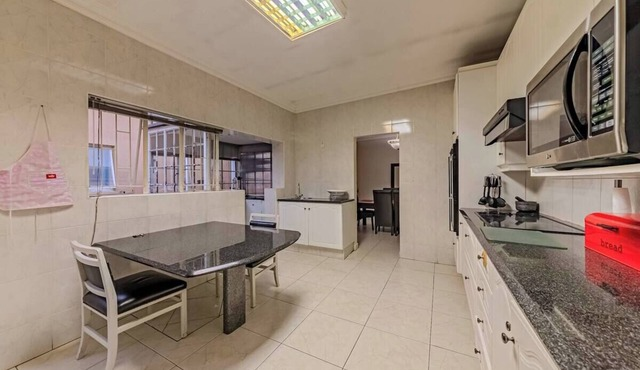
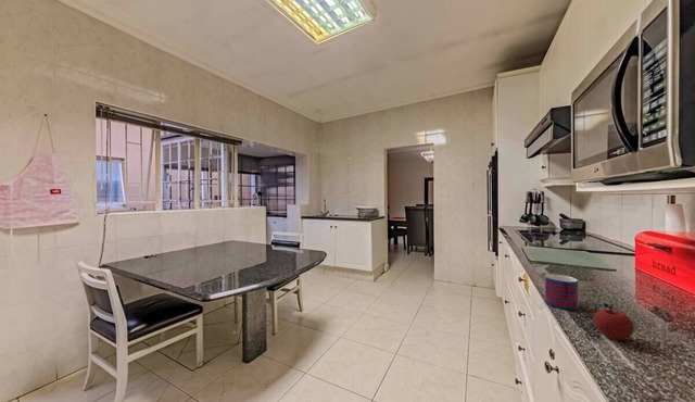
+ mug (561, 289)
+ apple (612, 319)
